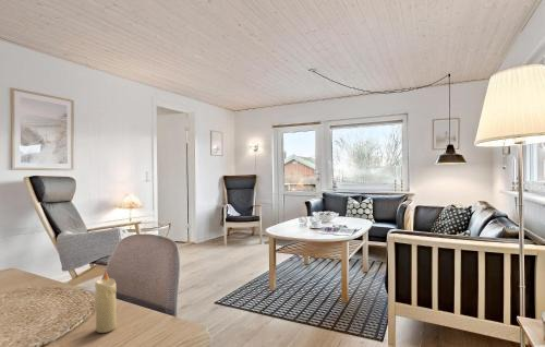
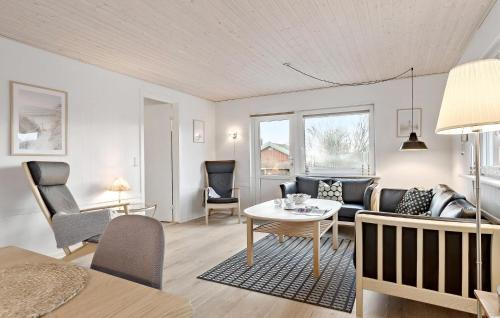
- candle (106, 299)
